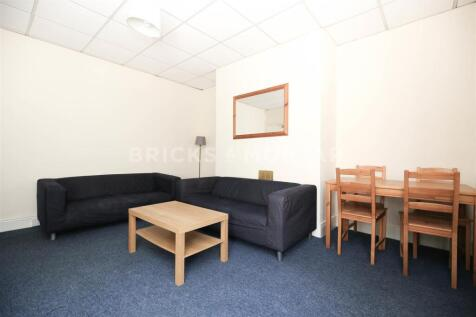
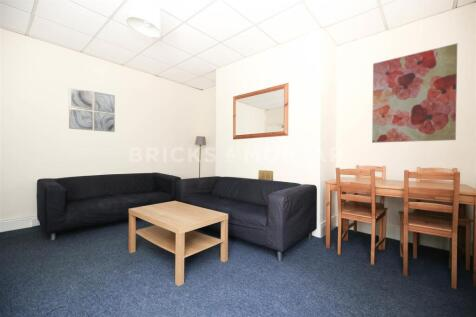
+ wall art (410, 98)
+ wall art (92, 111)
